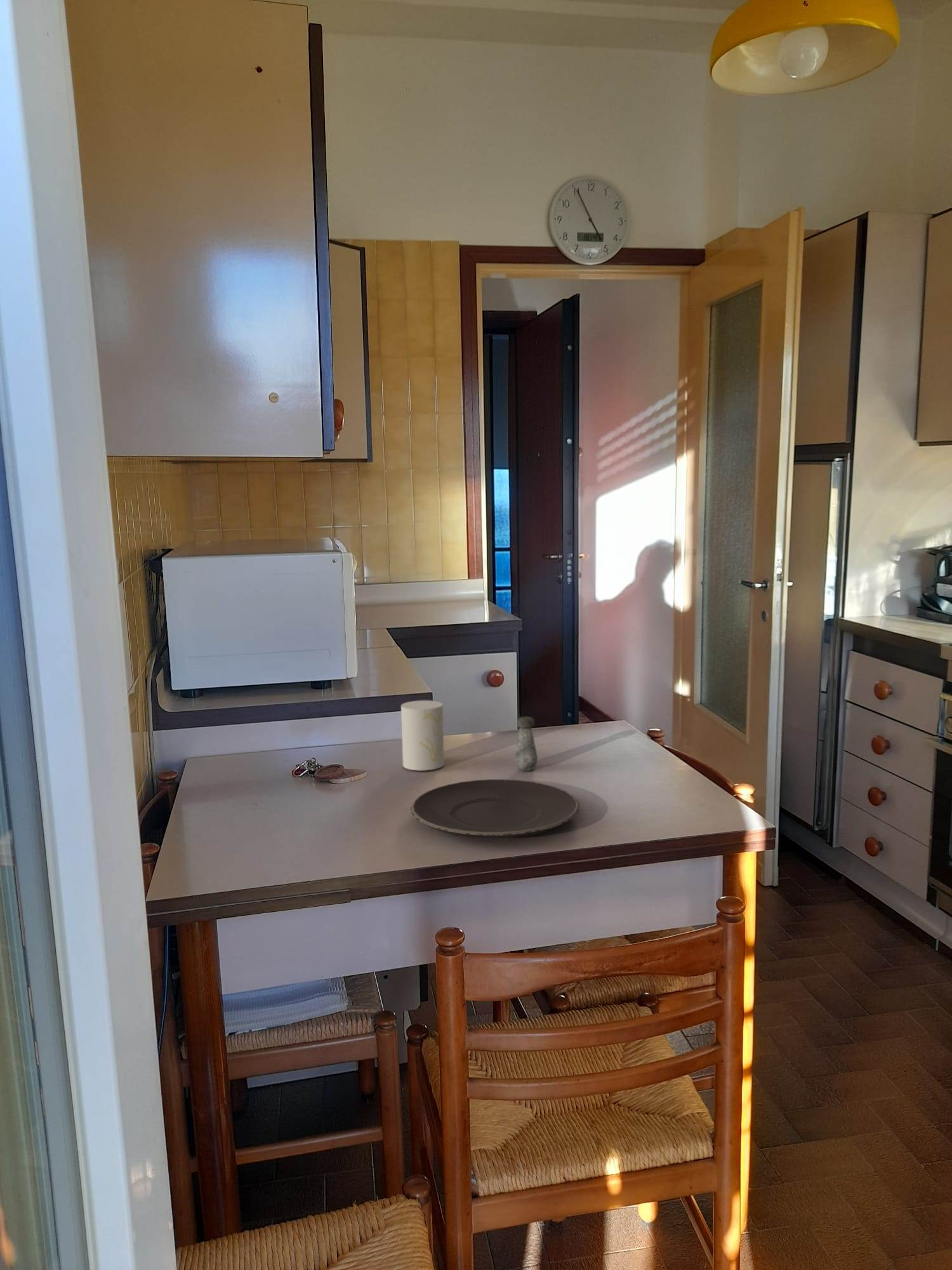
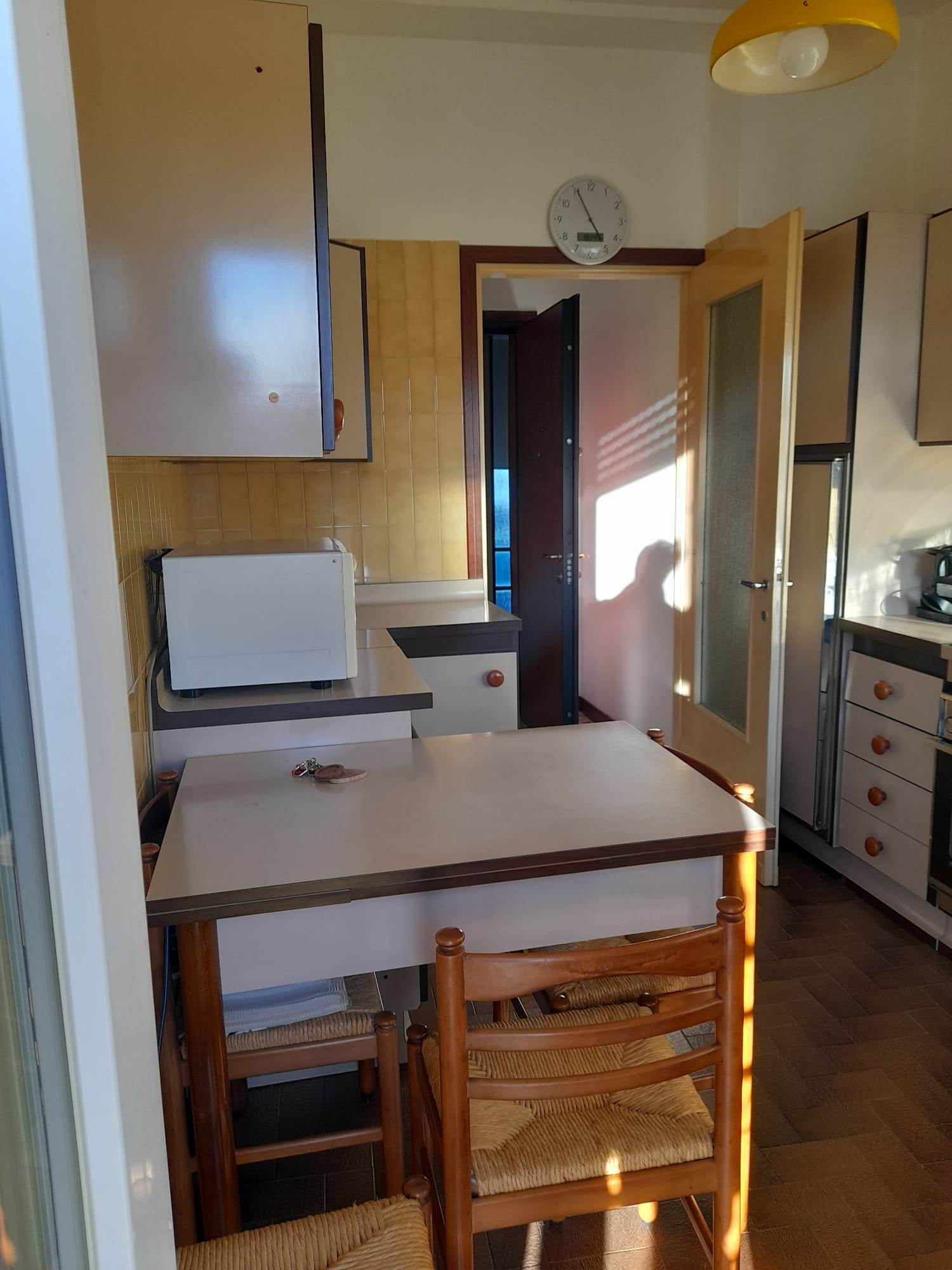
- cup (423, 735)
- plate (495, 810)
- salt shaker (526, 743)
